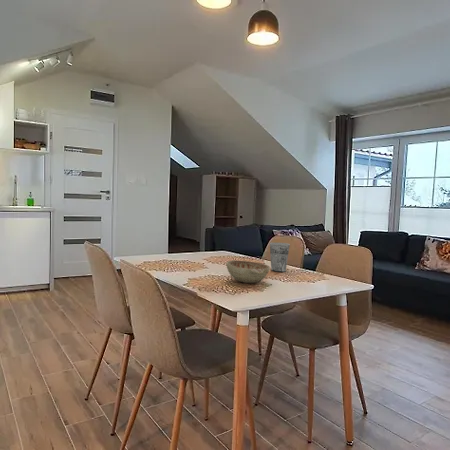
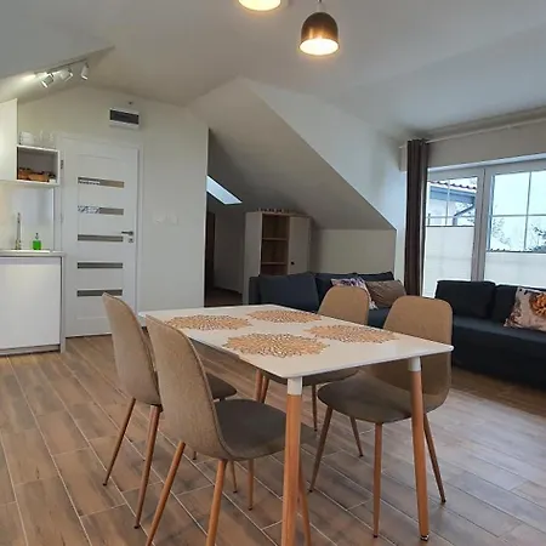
- cup (279, 257)
- decorative bowl (247, 272)
